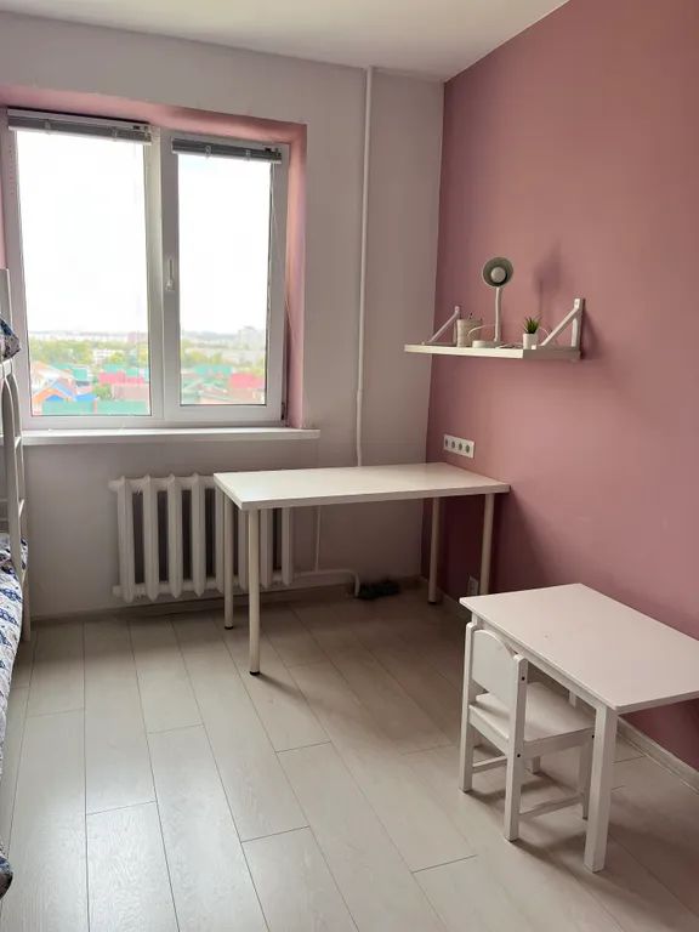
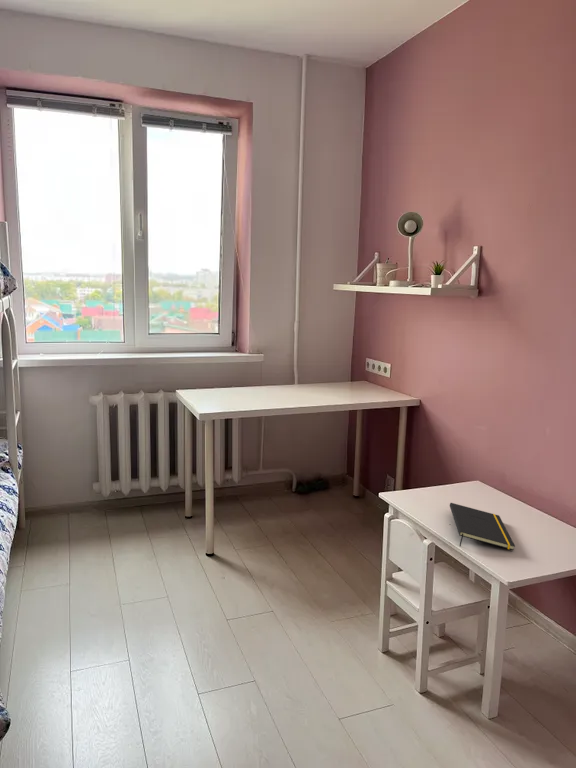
+ notepad (480, 524)
